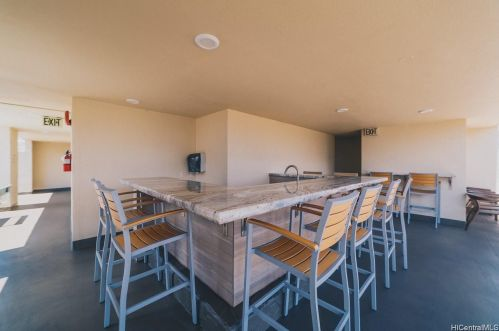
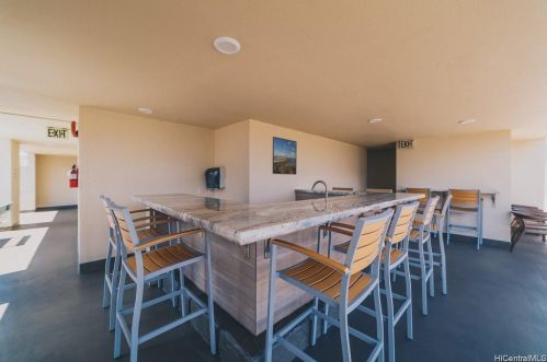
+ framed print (285, 156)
